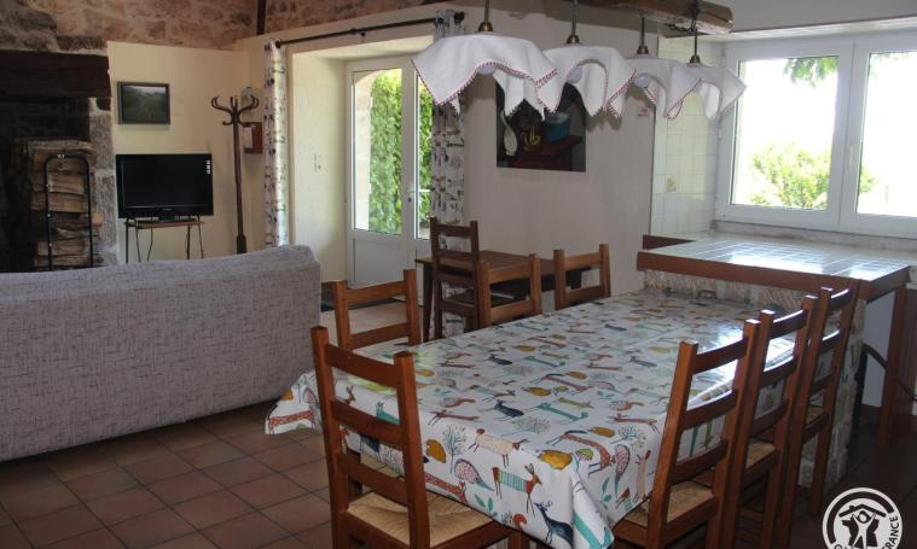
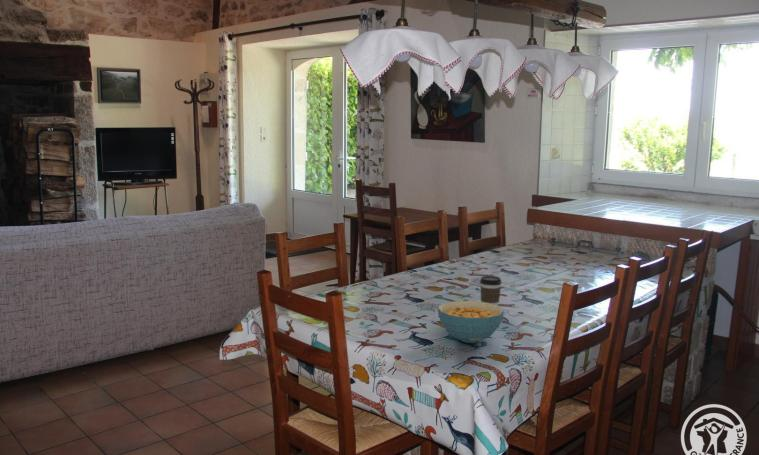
+ coffee cup (490, 294)
+ cereal bowl (470, 324)
